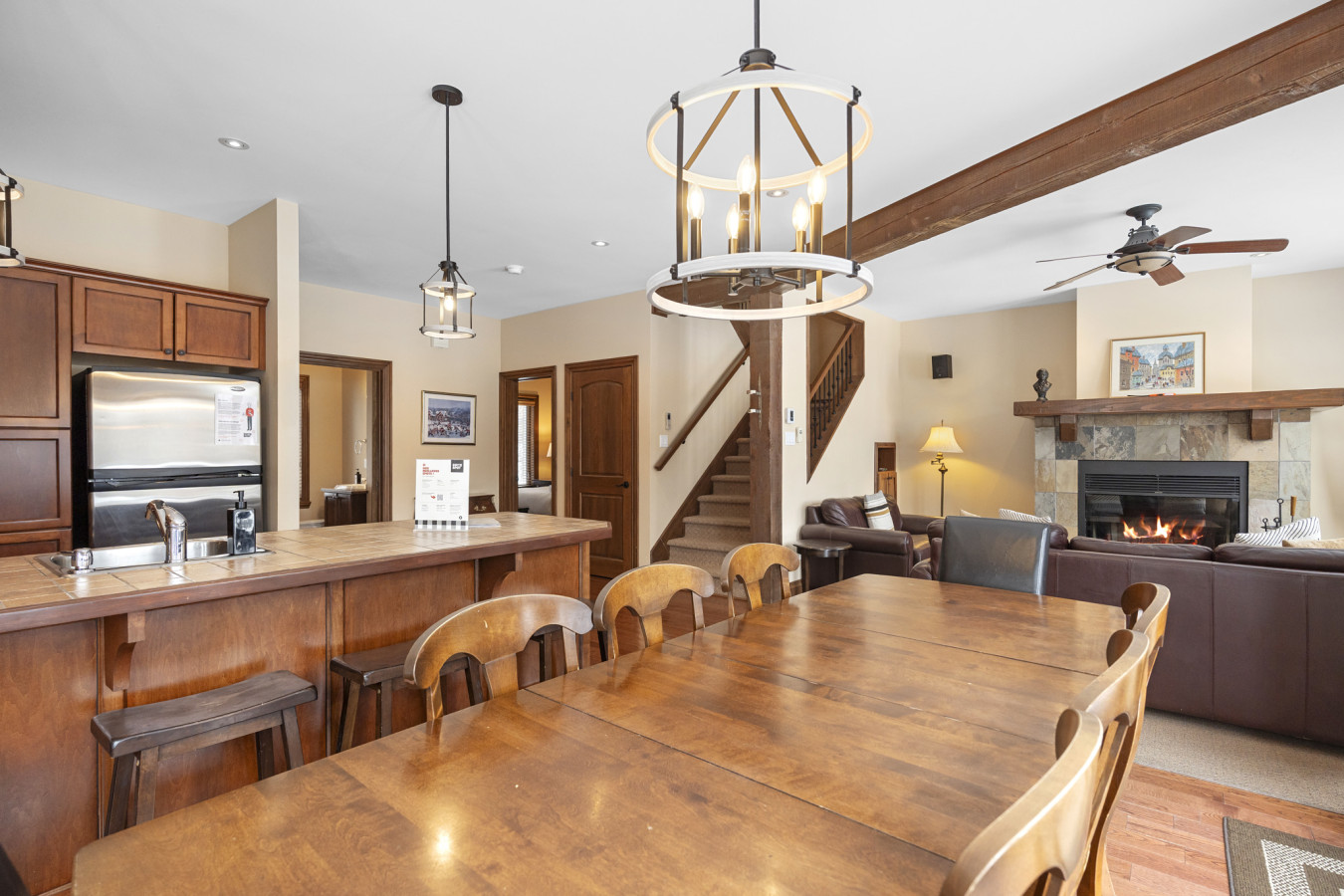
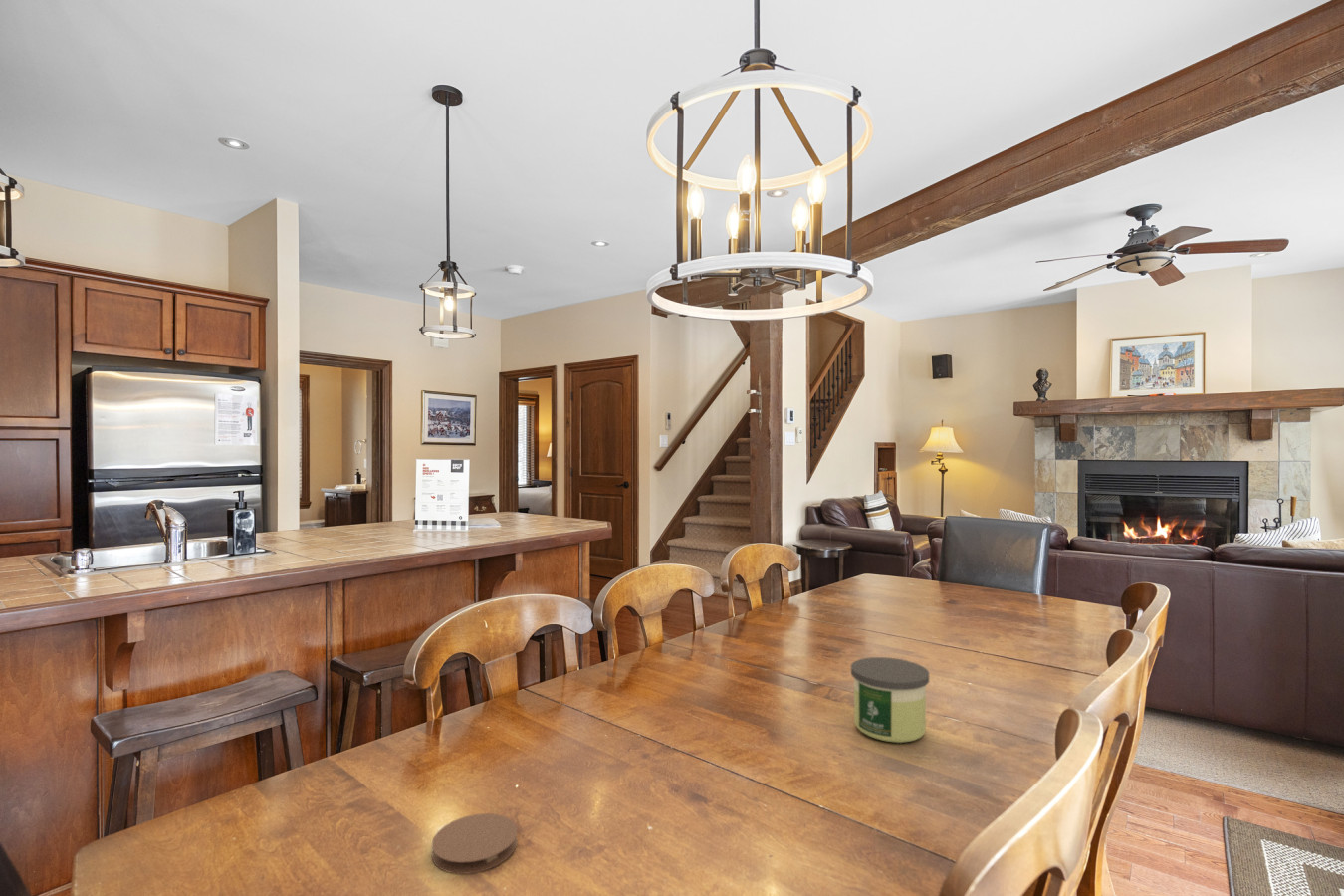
+ coaster (475, 841)
+ candle (889, 699)
